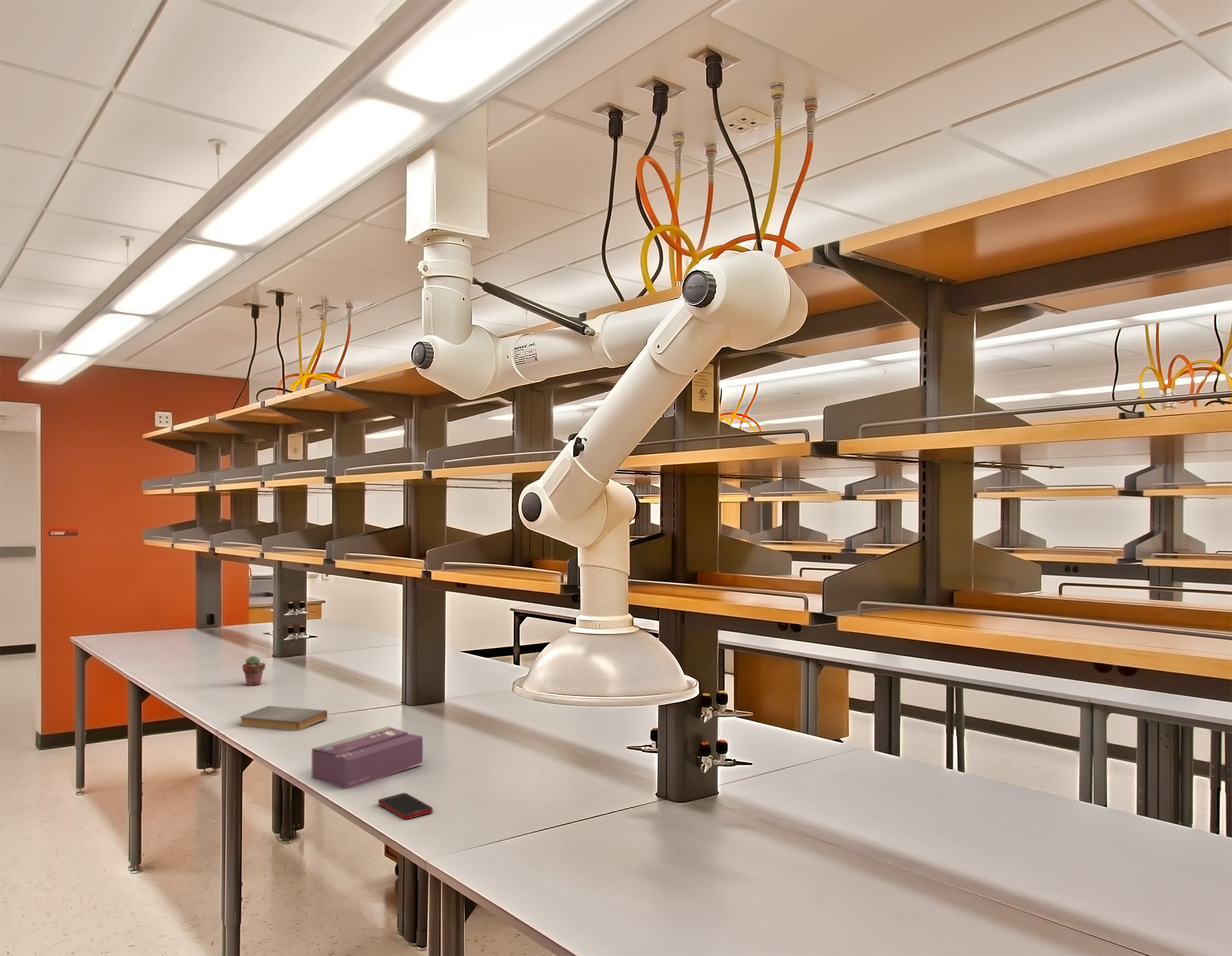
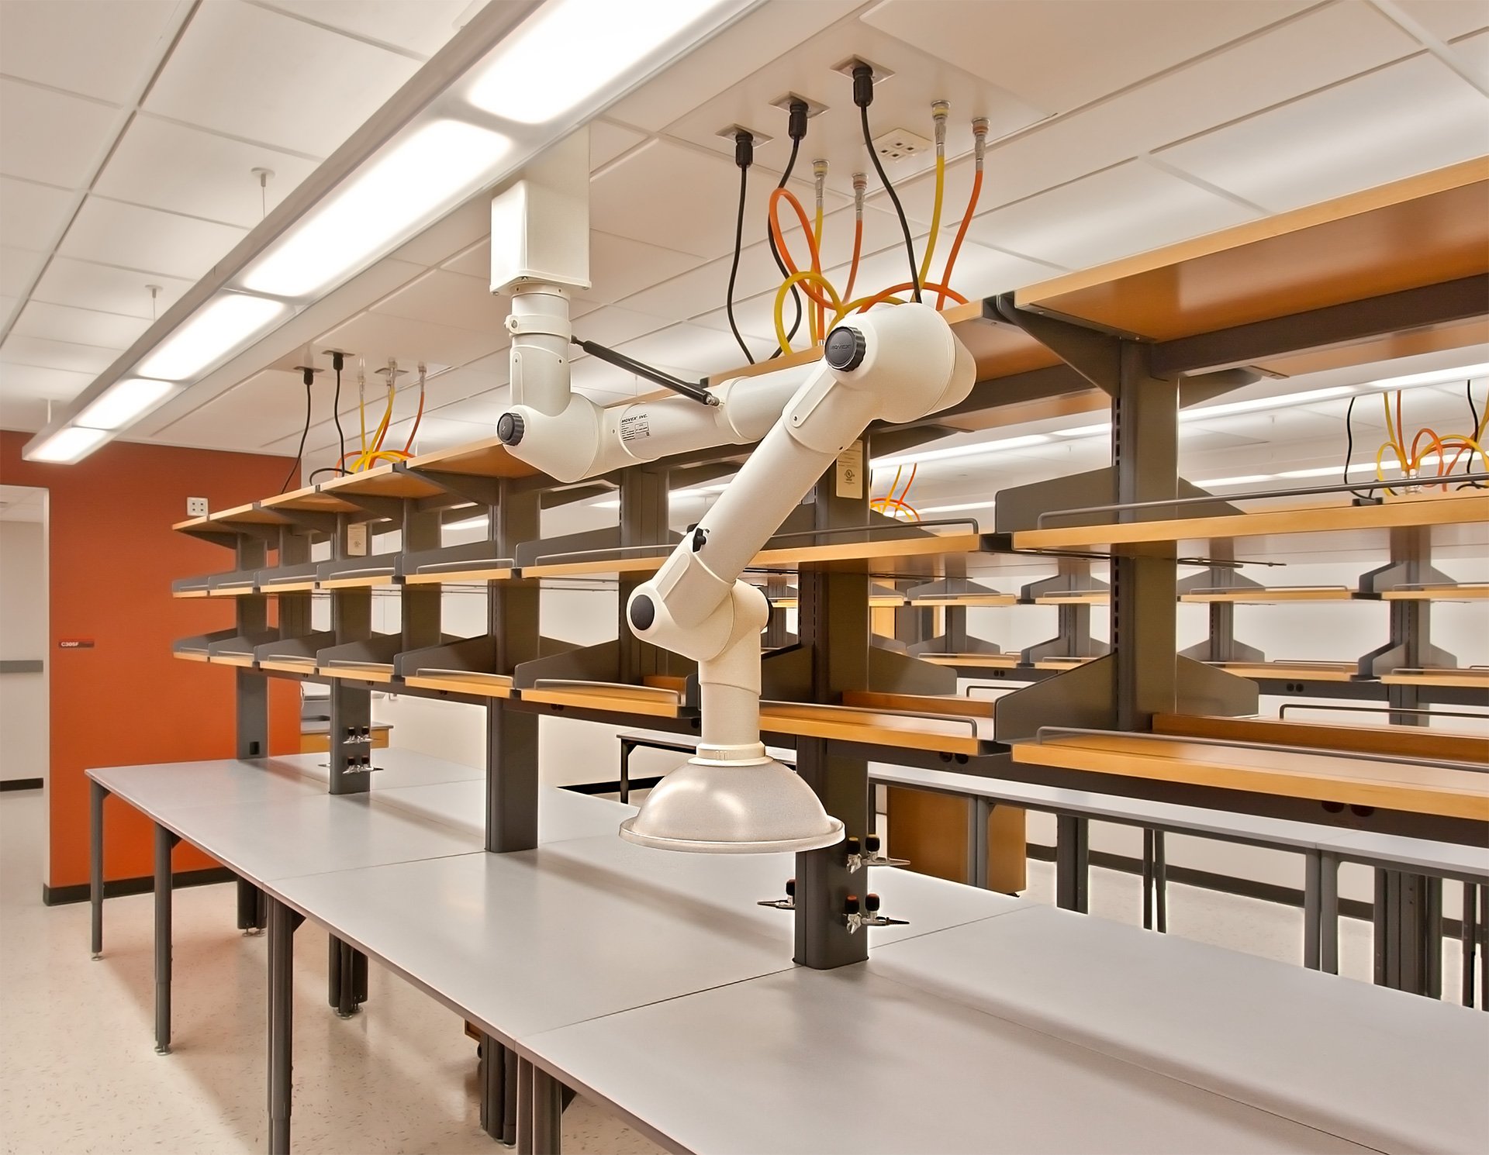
- book (283, 717)
- tissue box (368, 756)
- cell phone (405, 805)
- potted succulent (253, 670)
